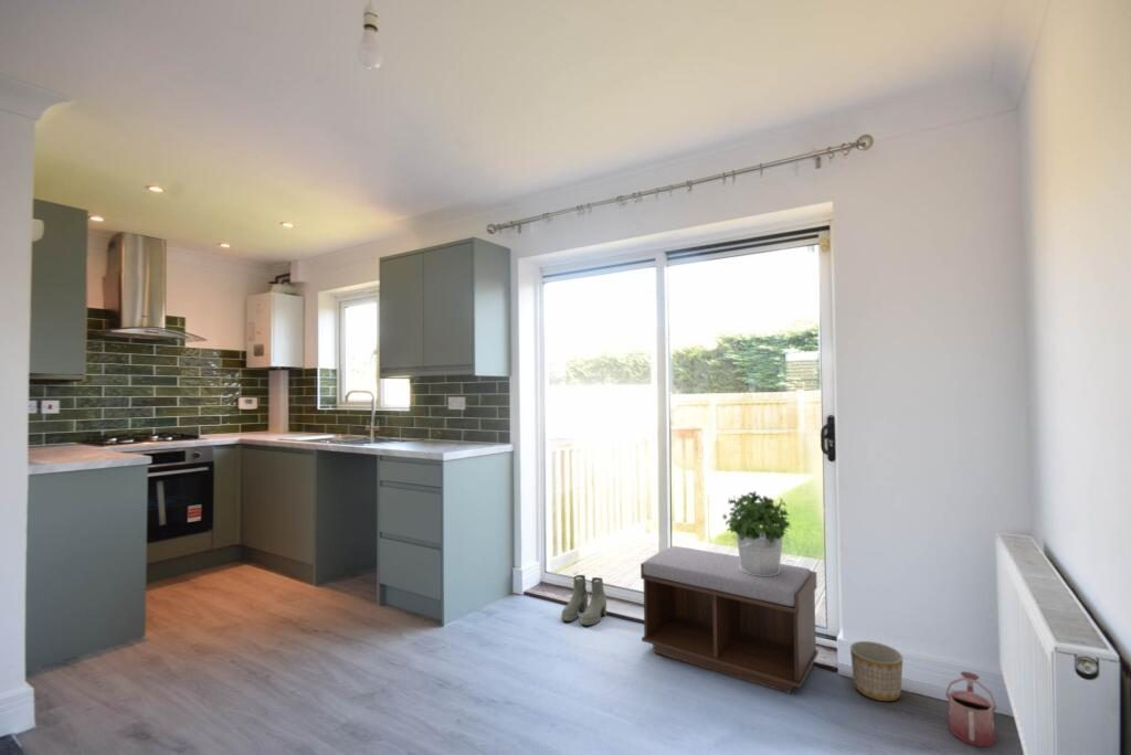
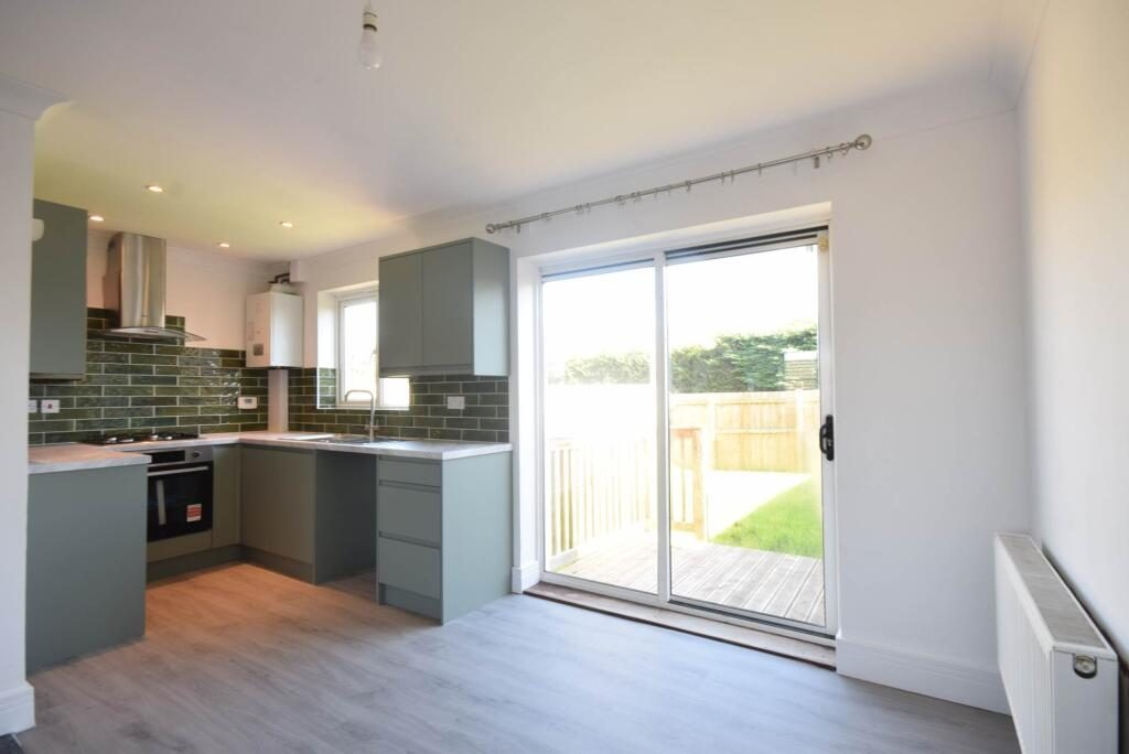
- potted plant (755, 531)
- planter (876, 671)
- watering can (970, 703)
- boots (584, 598)
- bench (726, 609)
